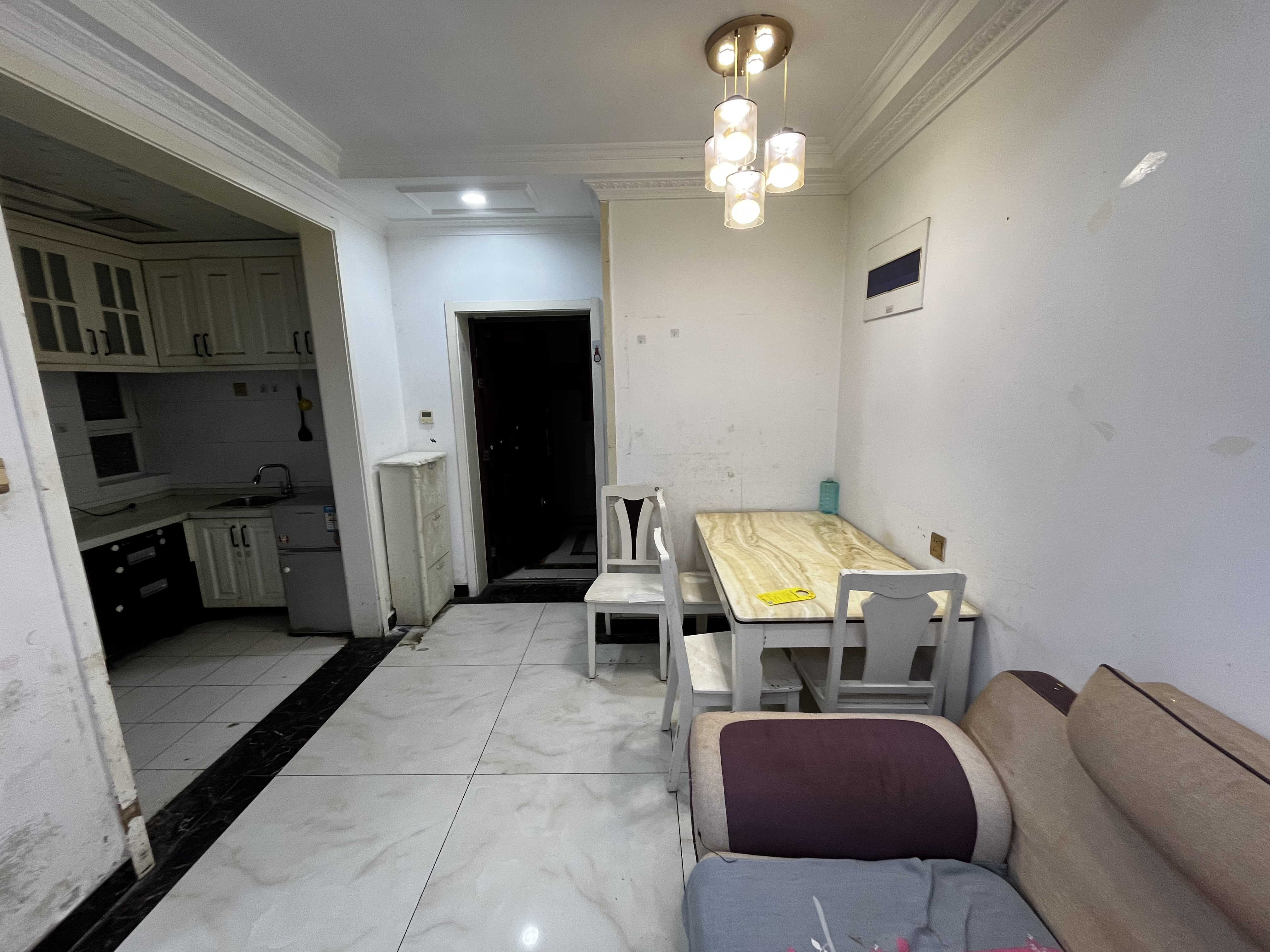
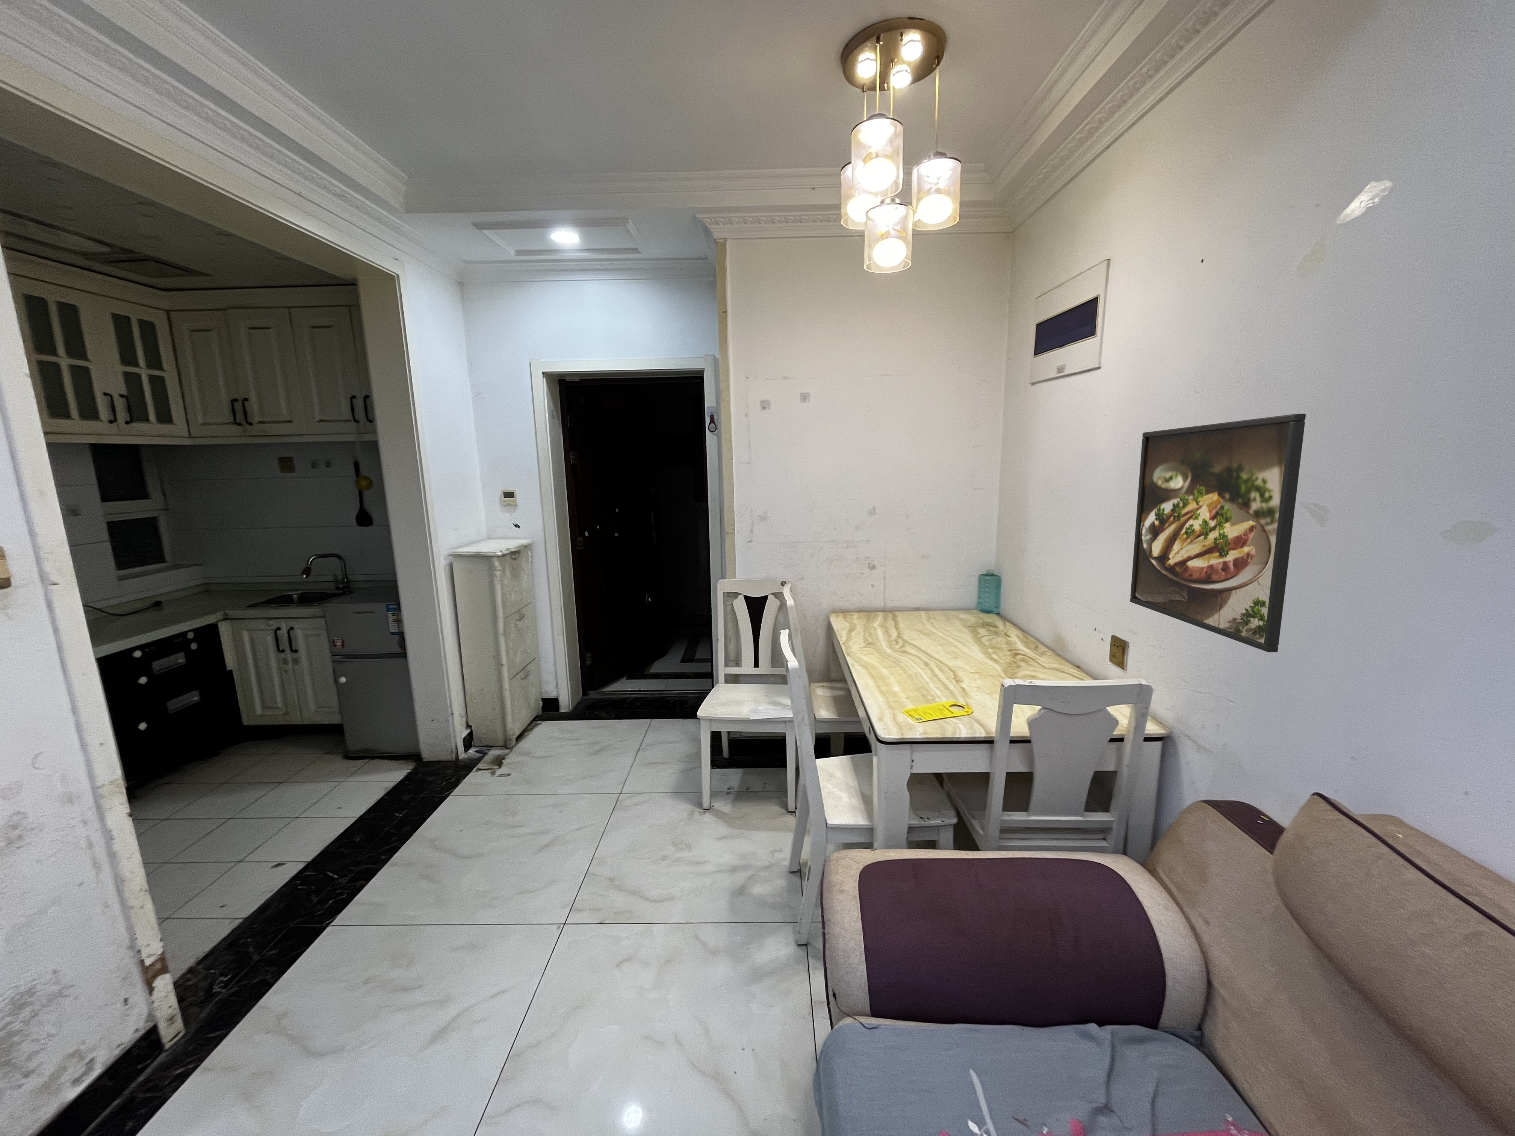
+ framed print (1200, 526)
